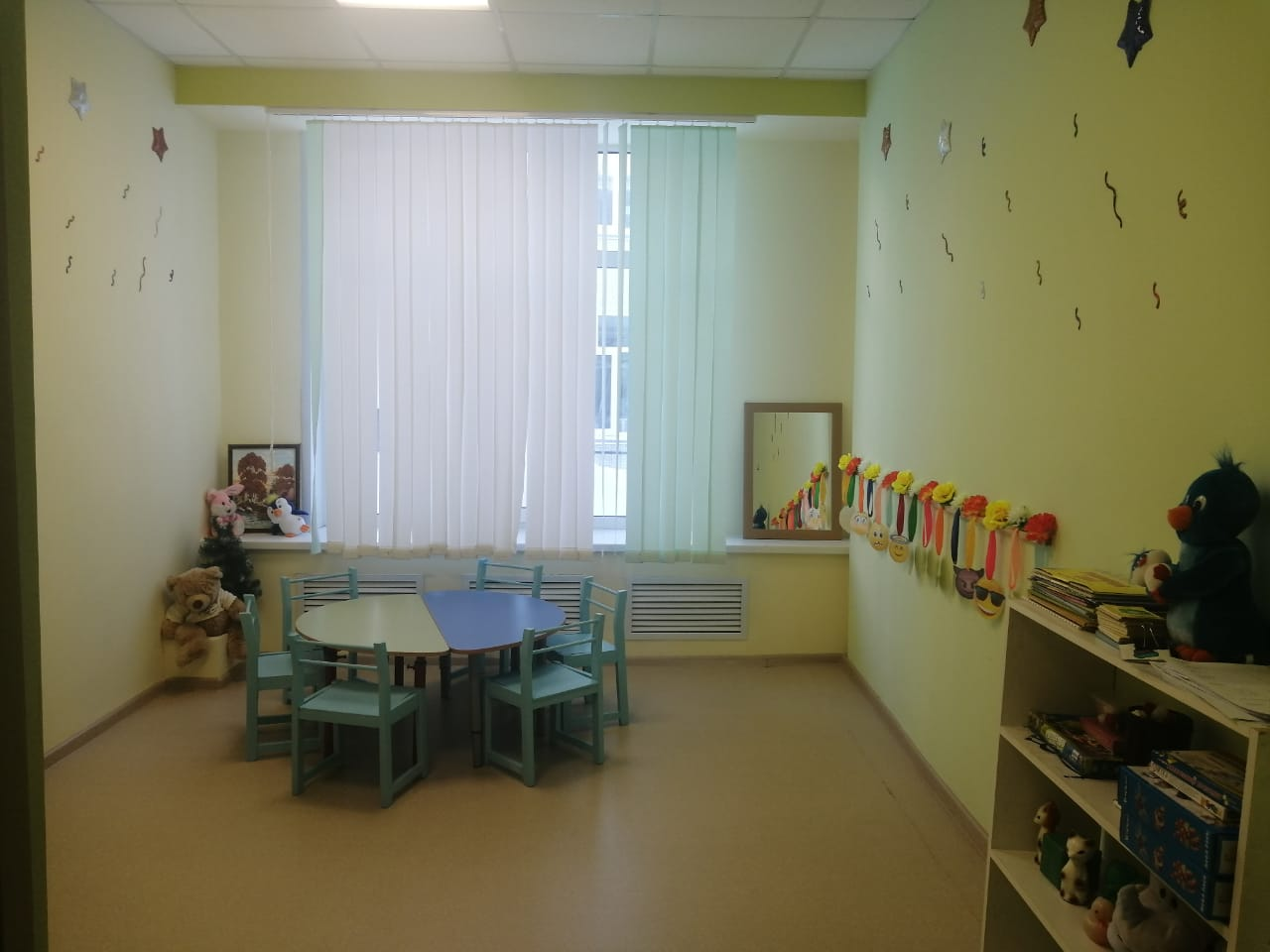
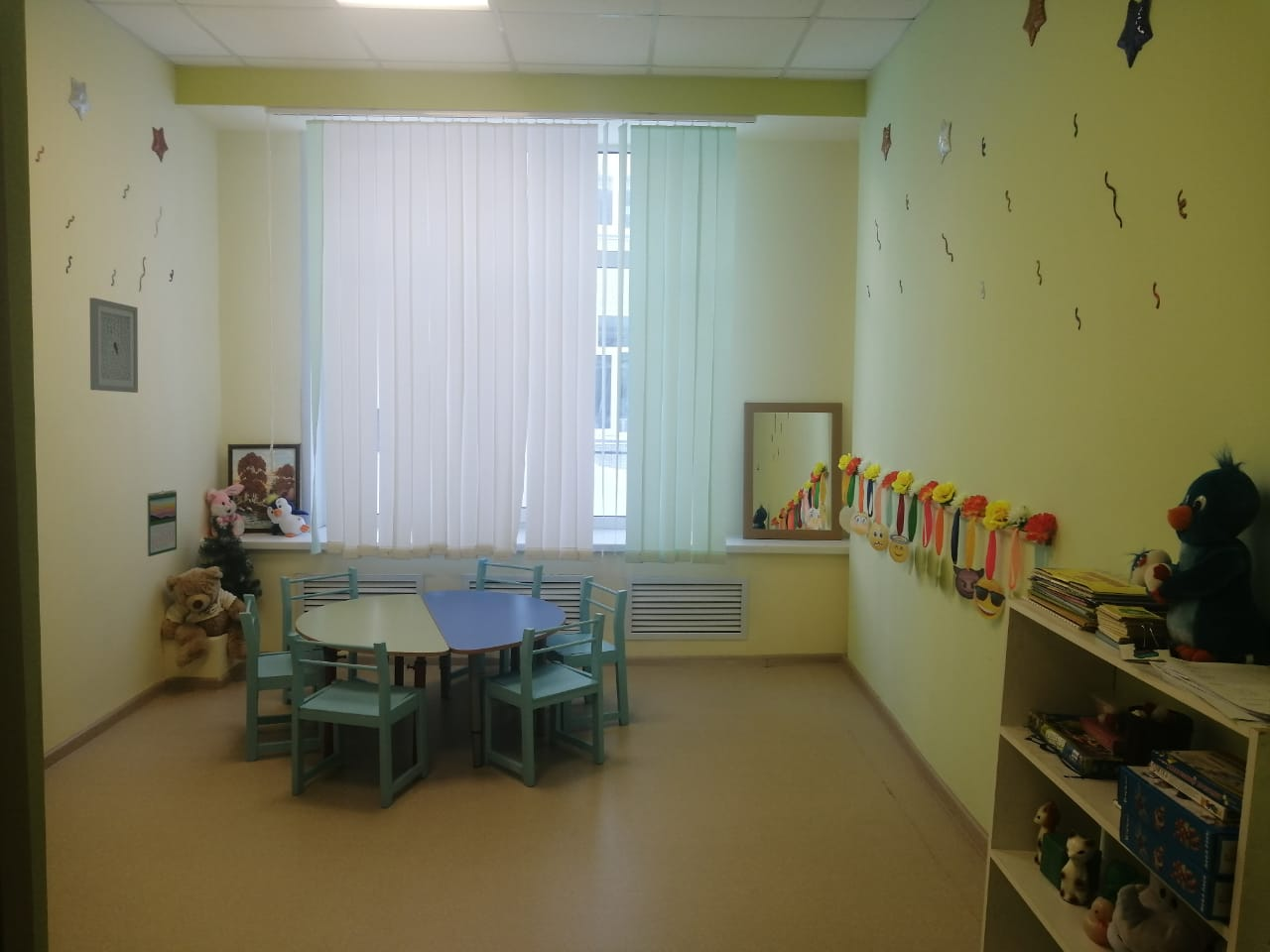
+ wall art (114, 347)
+ calendar (162, 522)
